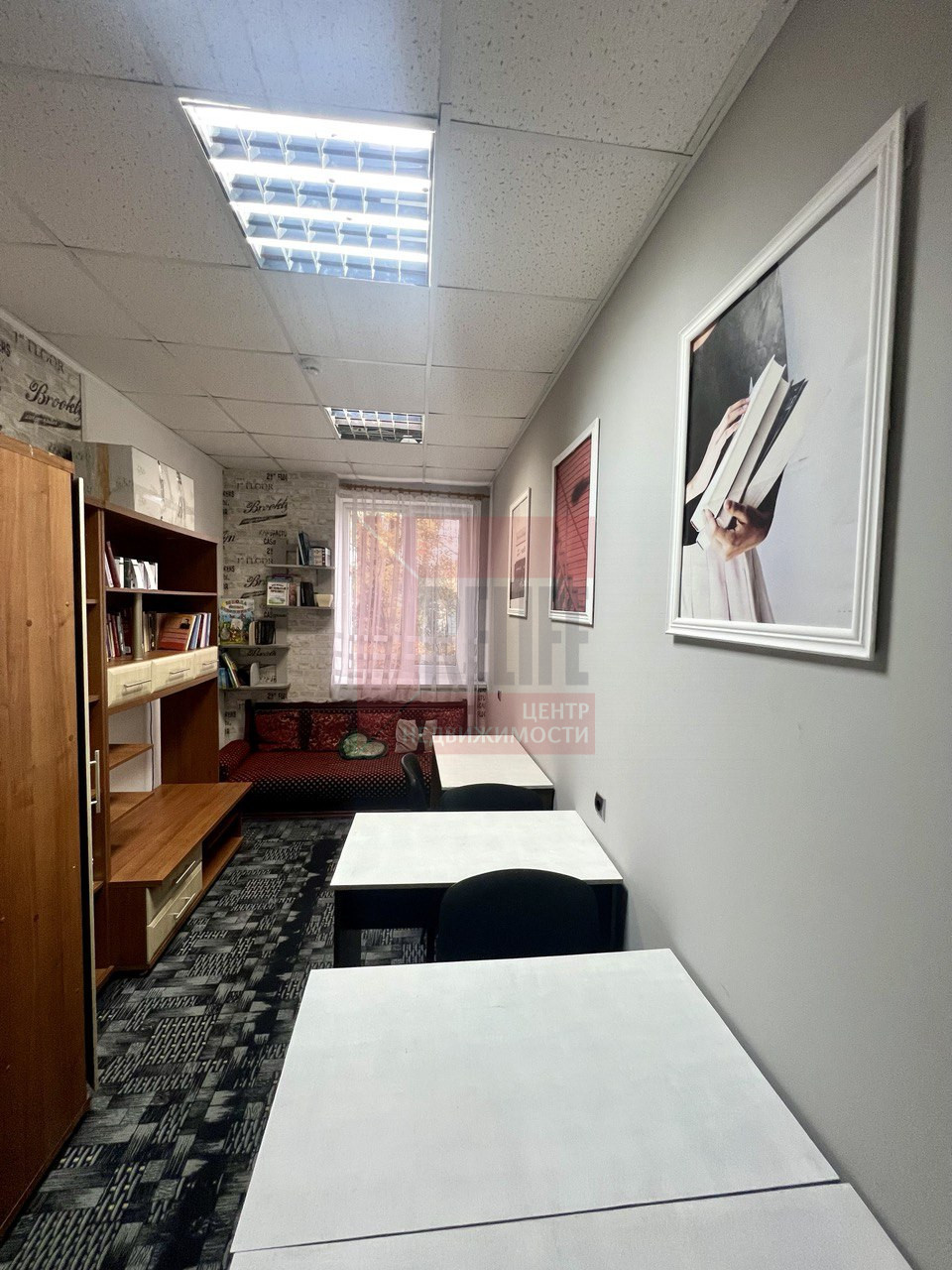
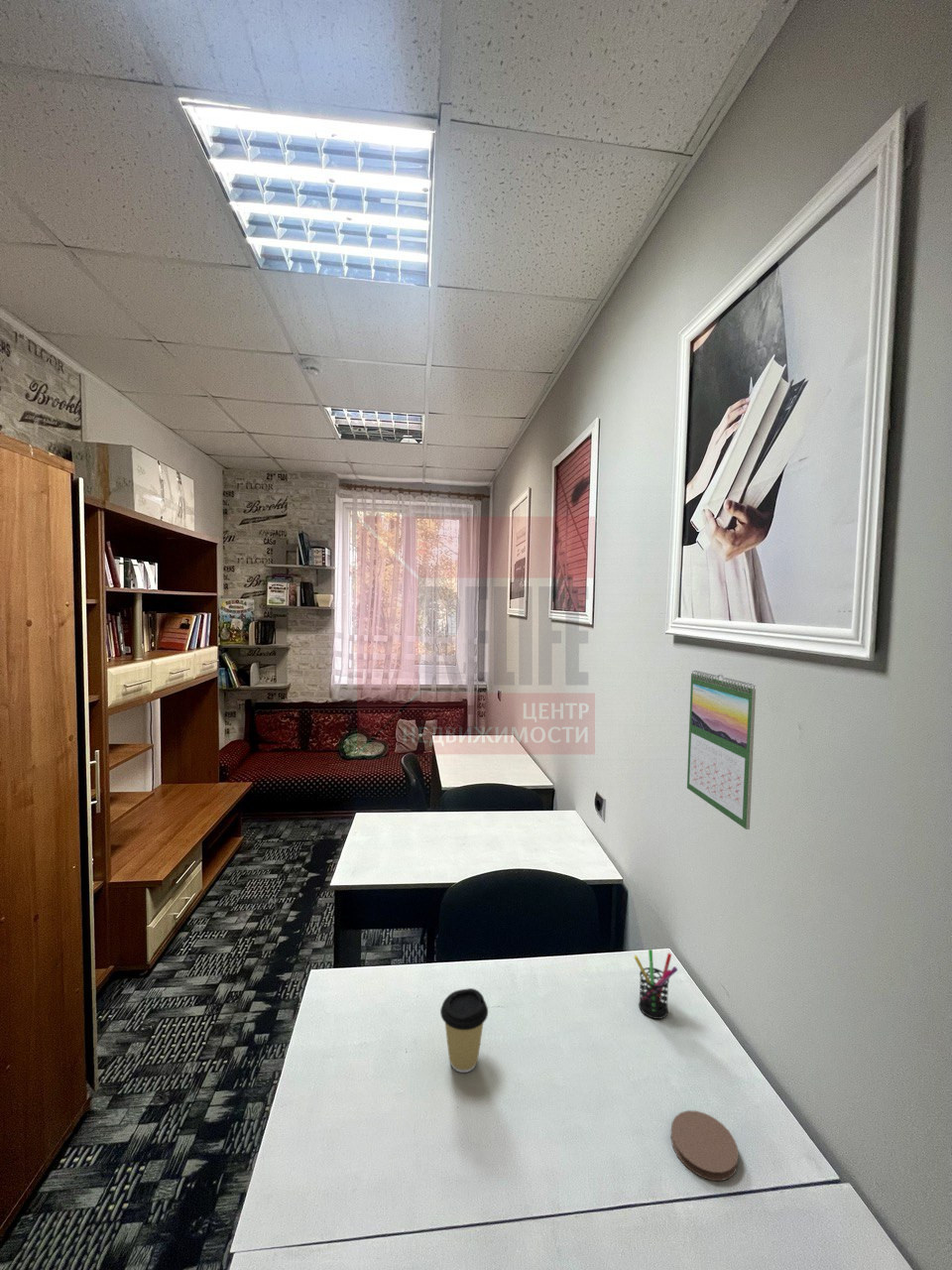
+ coaster (703, 1143)
+ pen holder (654, 978)
+ coffee cup (463, 1031)
+ calendar (717, 740)
